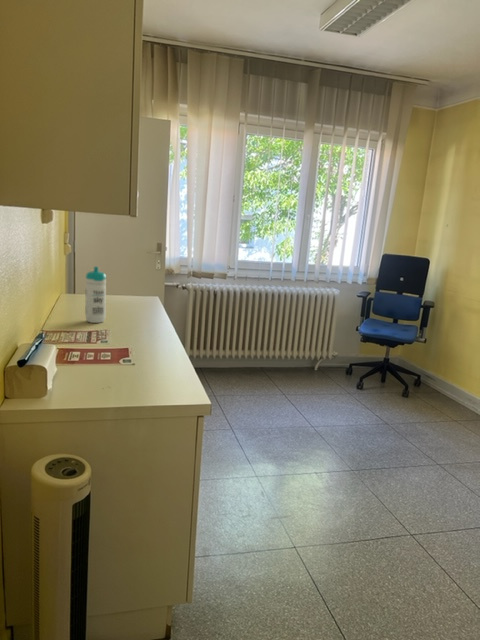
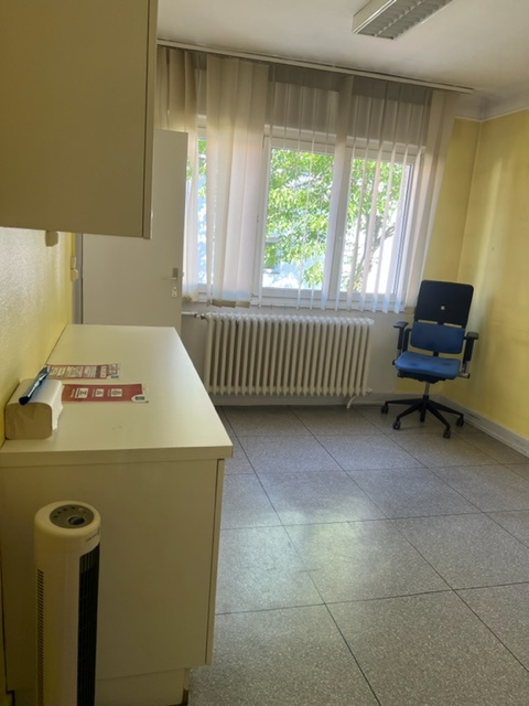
- water bottle (95, 294)
